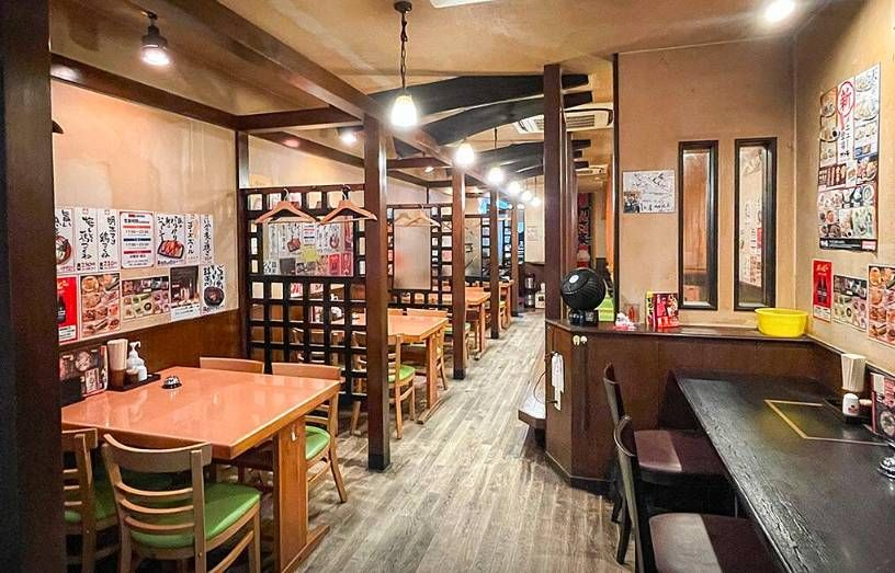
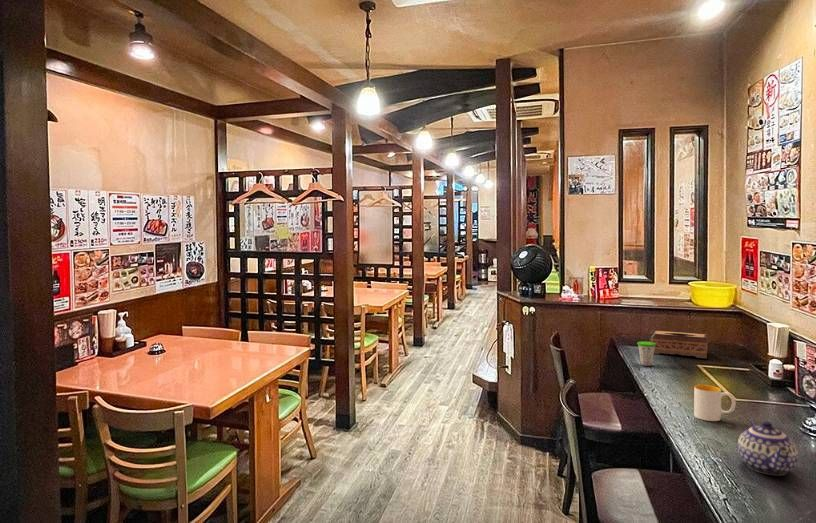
+ tissue box (678, 342)
+ cup (646, 349)
+ cup (714, 403)
+ teapot (766, 444)
